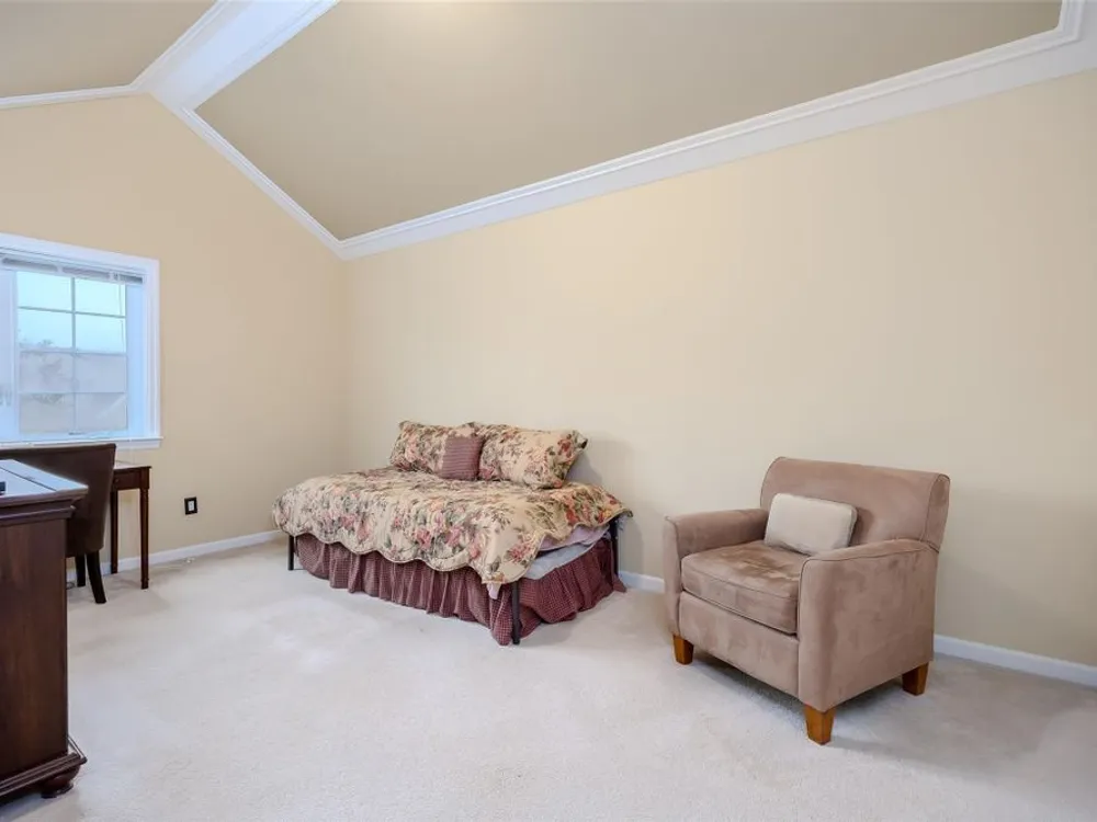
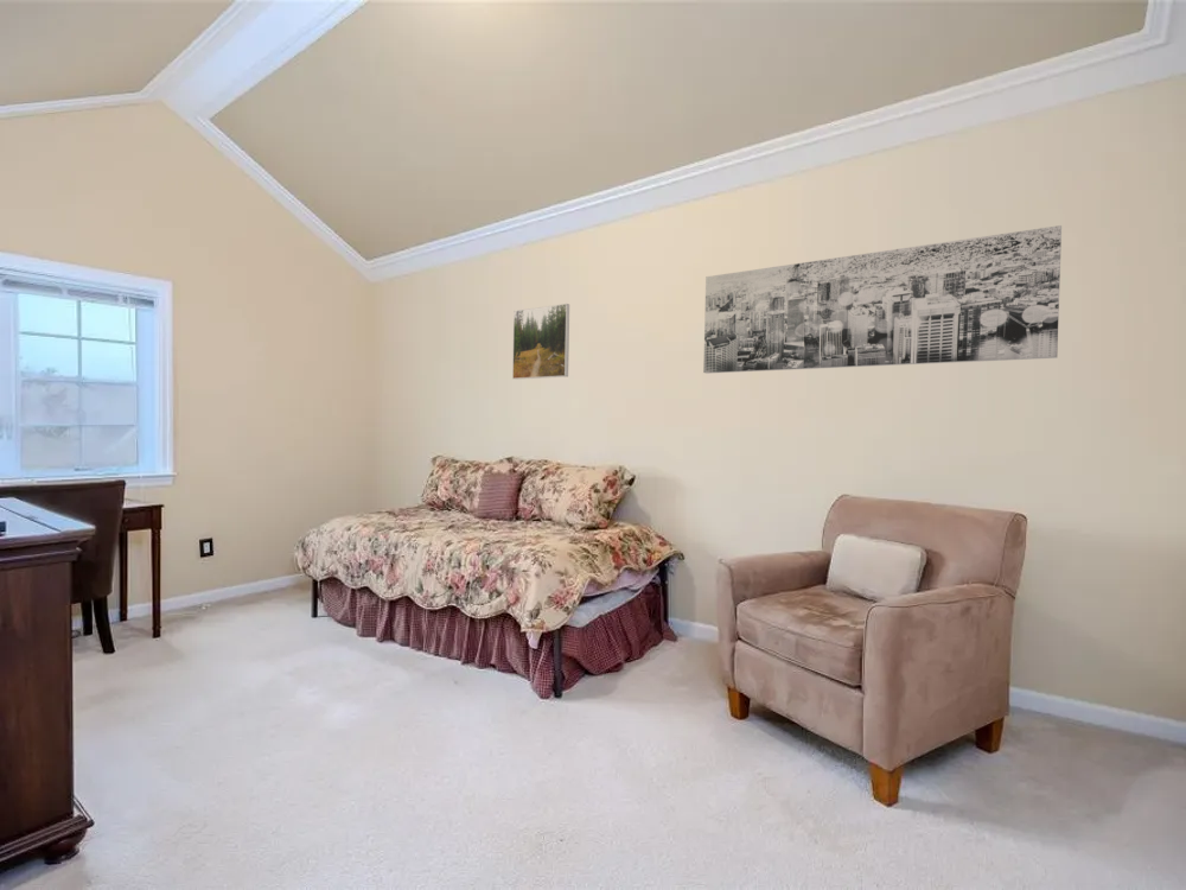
+ wall art (855, 311)
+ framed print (540, 342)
